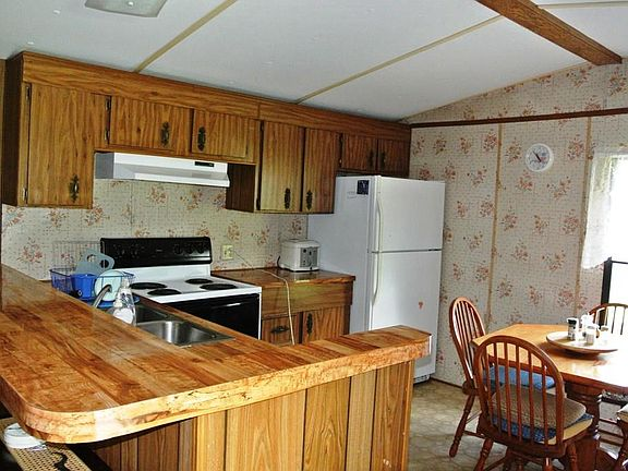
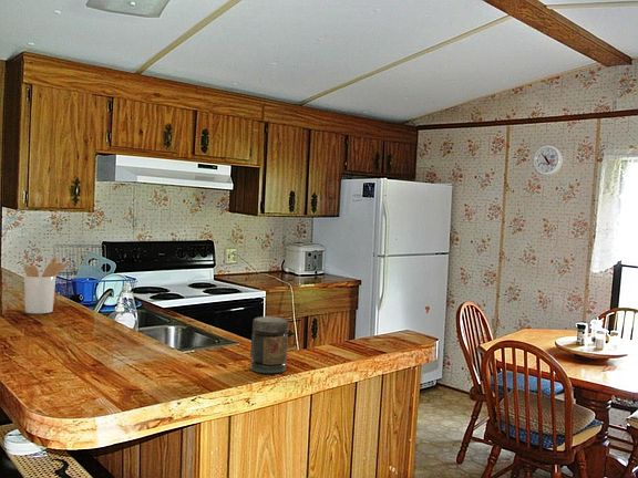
+ jar (269, 344)
+ utensil holder (45, 284)
